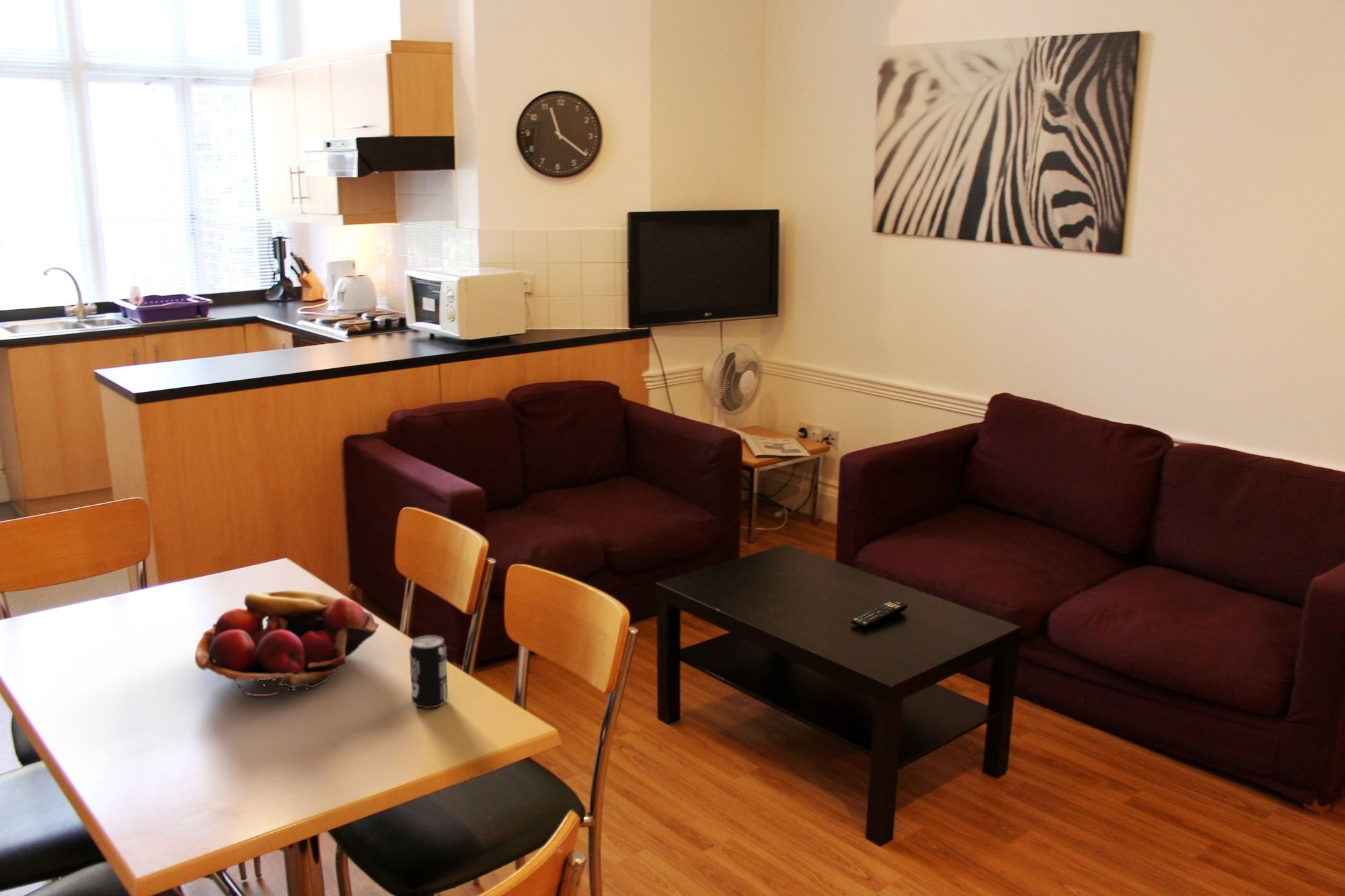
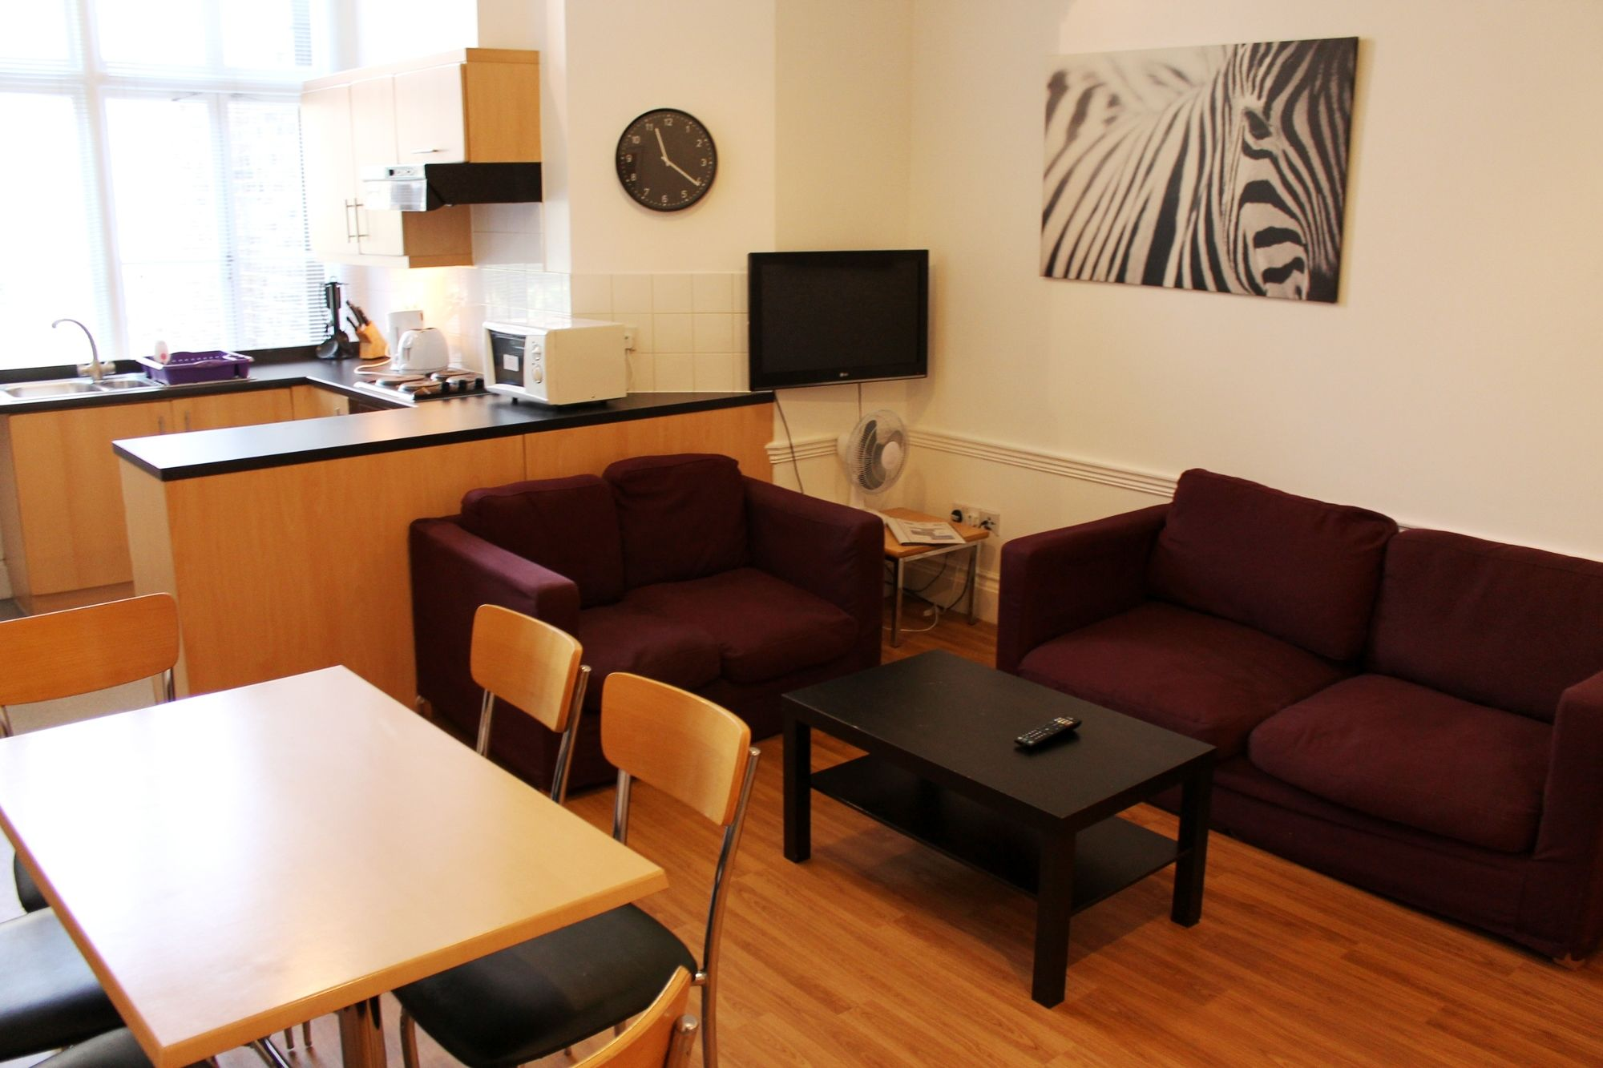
- beverage can (428, 671)
- fruit basket (285, 634)
